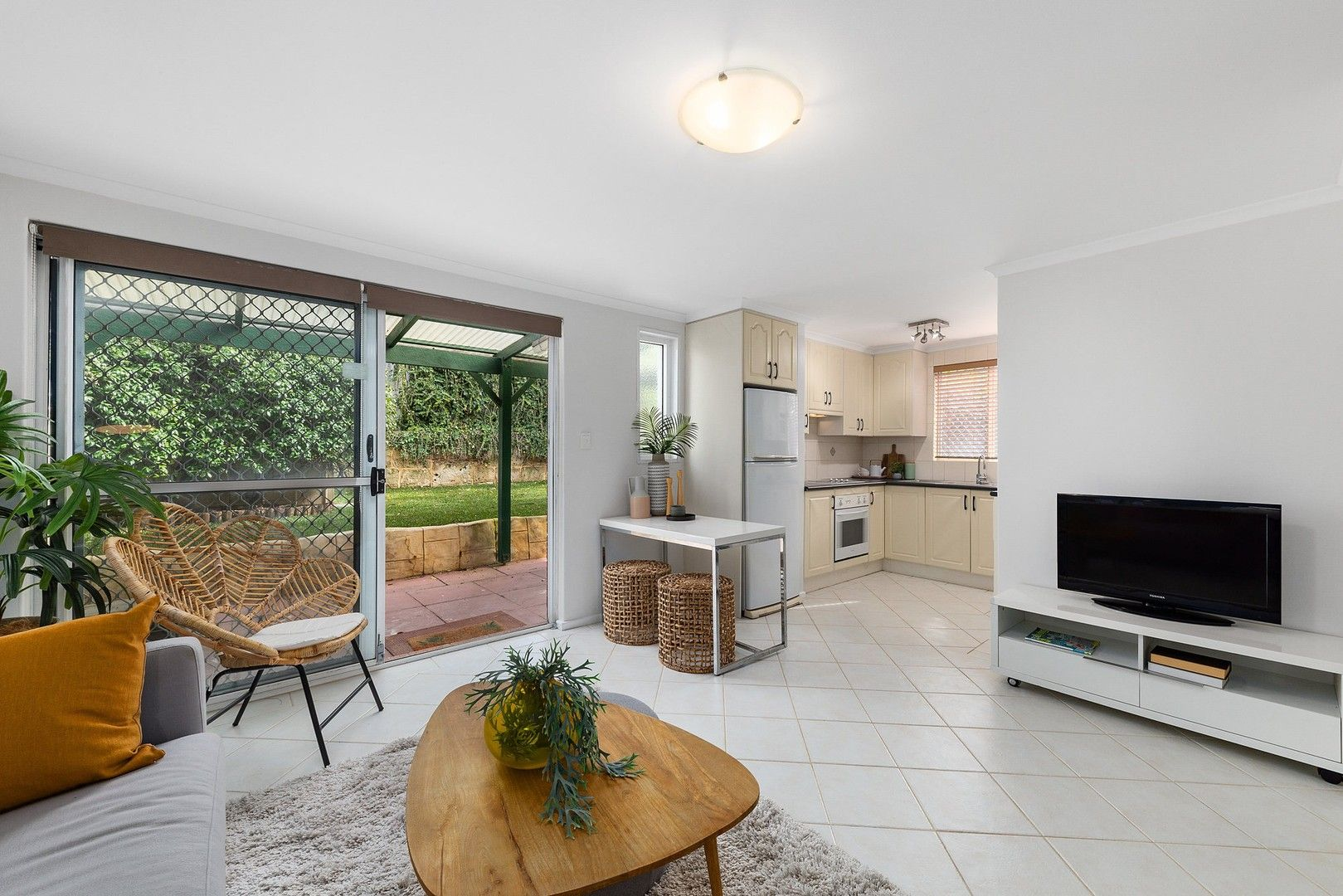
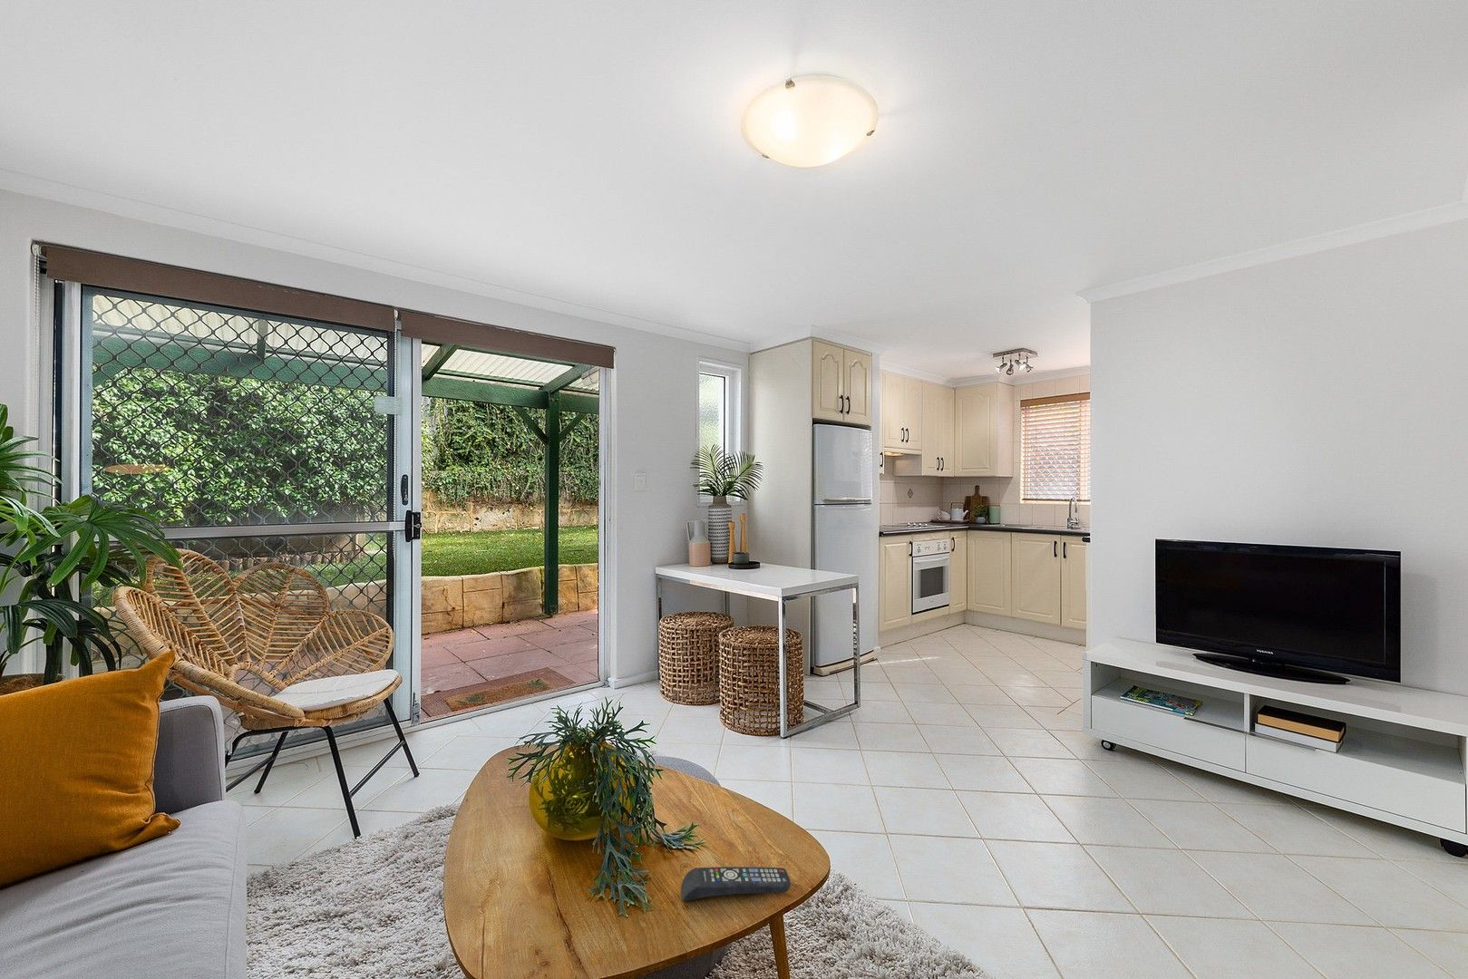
+ remote control (736, 881)
